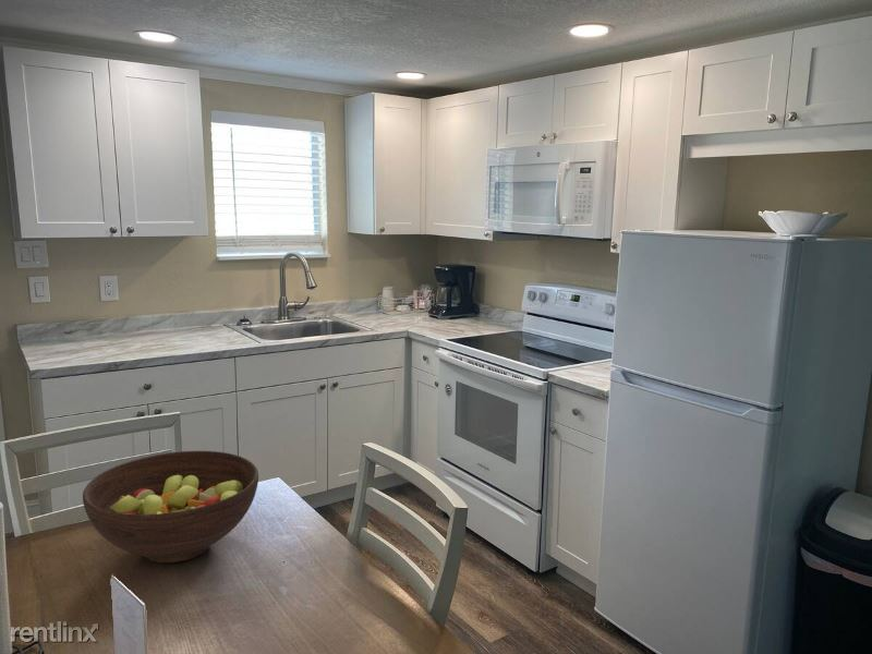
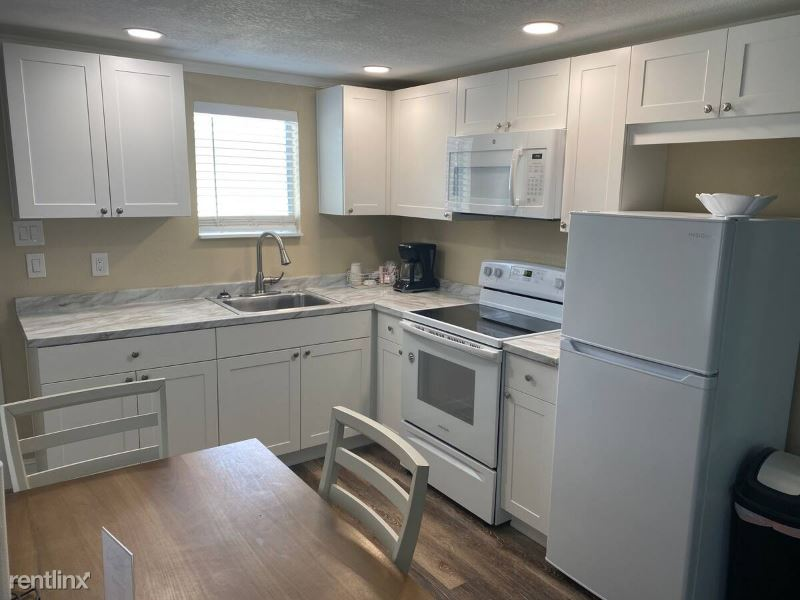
- fruit bowl (175, 513)
